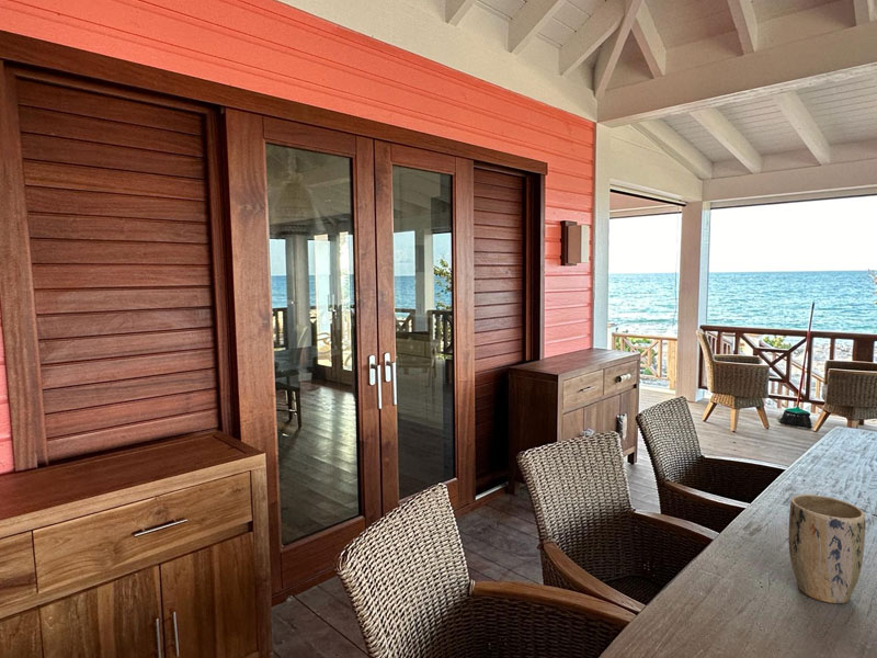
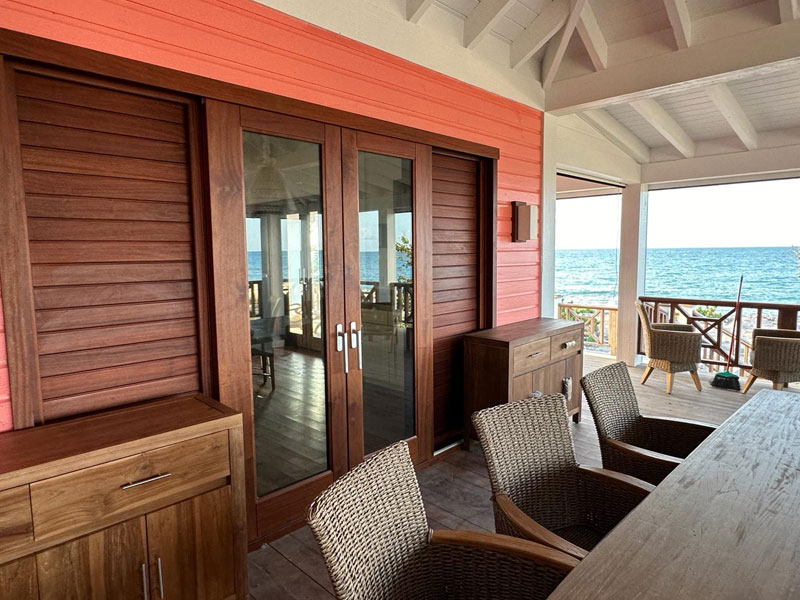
- plant pot (823, 548)
